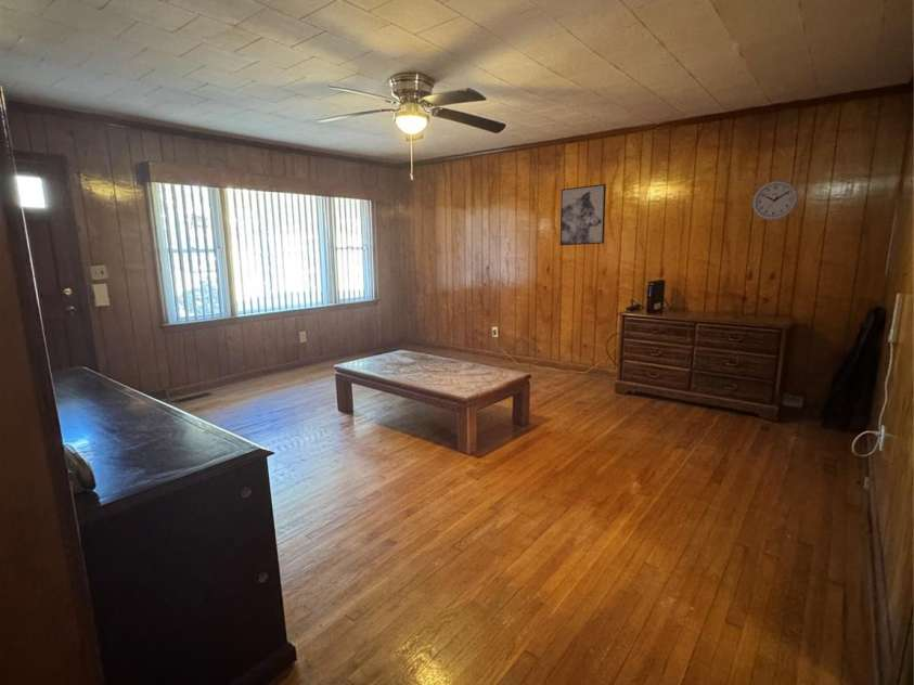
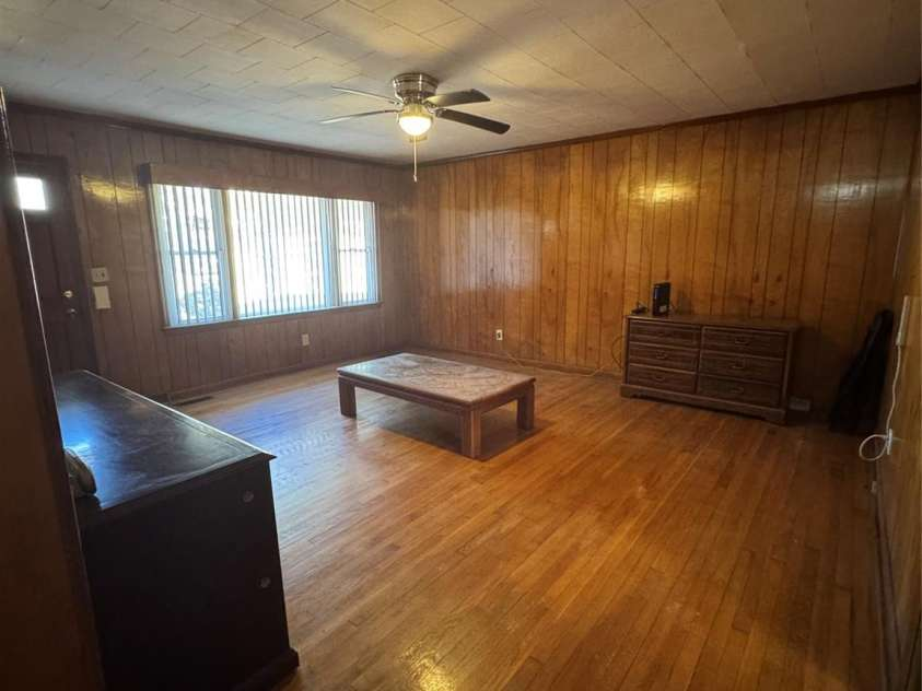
- wall clock (774, 201)
- wall art (582, 216)
